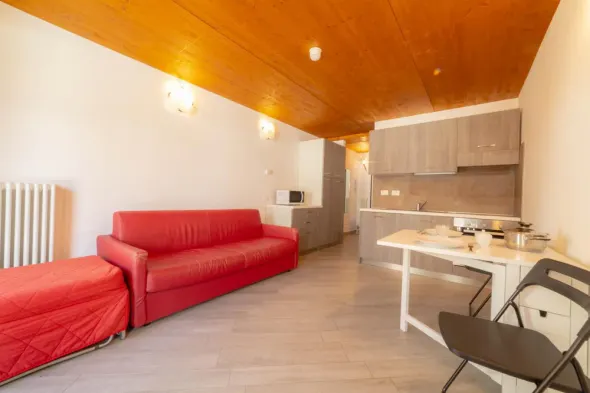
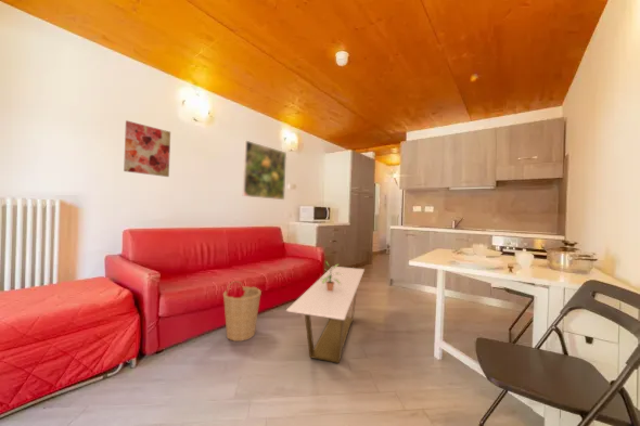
+ wall art (148, 150)
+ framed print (266, 172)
+ basket (242, 309)
+ potted plant (328, 275)
+ coffee table (335, 310)
